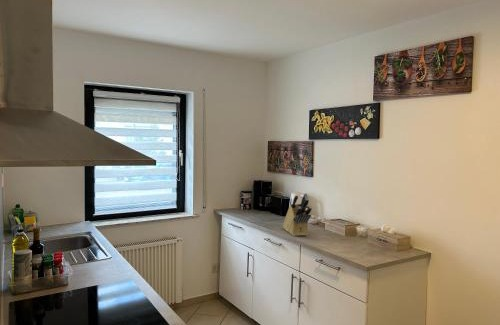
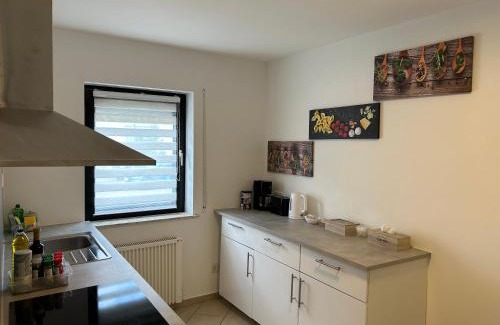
- knife block (296, 212)
